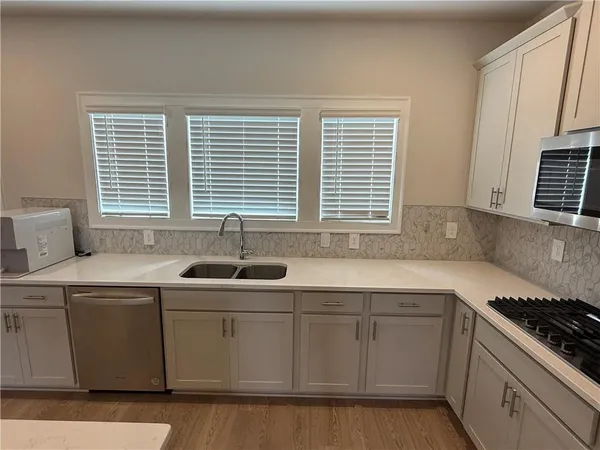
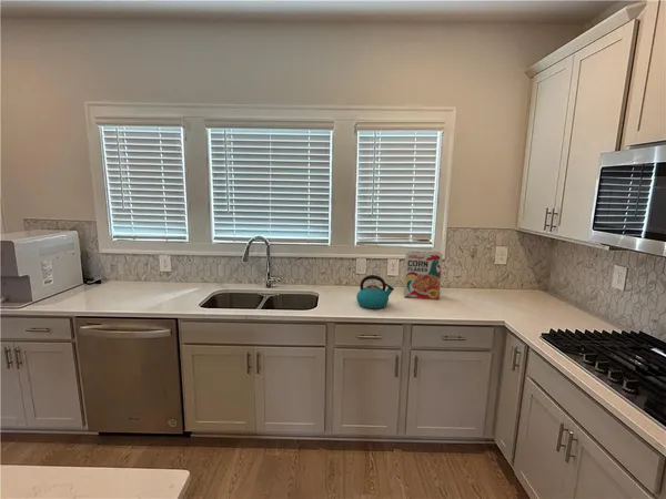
+ kettle (375, 289)
+ cereal box (422, 274)
